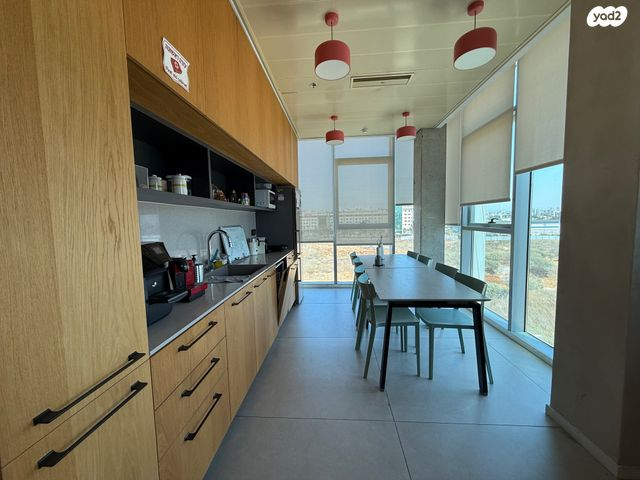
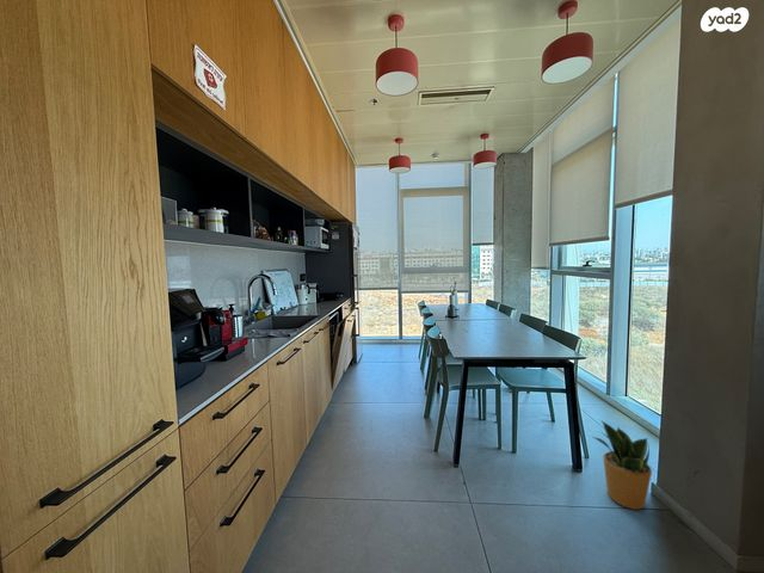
+ potted plant (622, 467)
